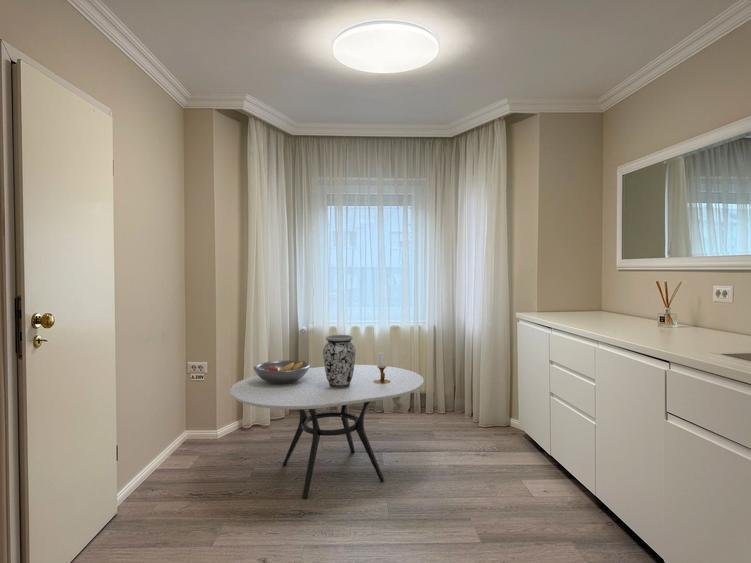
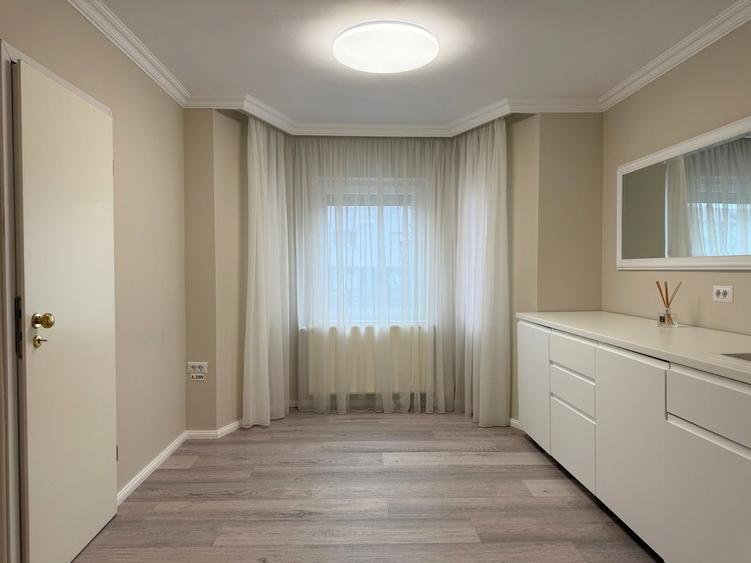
- dining table (331, 430)
- vase (339, 361)
- fruit bowl (282, 371)
- candlestick (381, 367)
